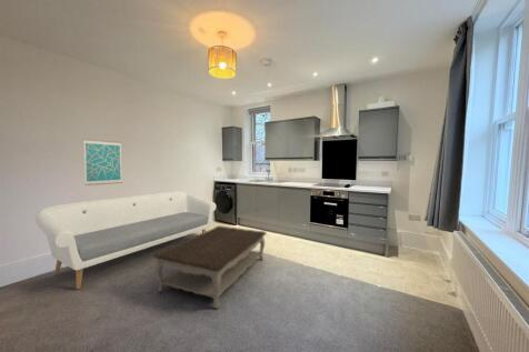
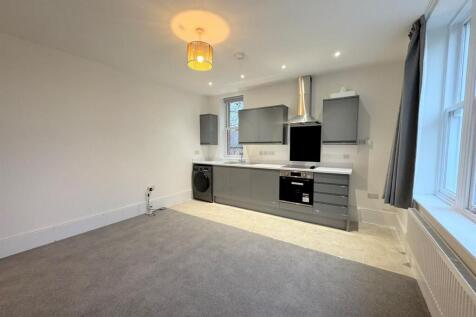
- wall art (103, 162)
- coffee table (218, 257)
- sofa (143, 225)
